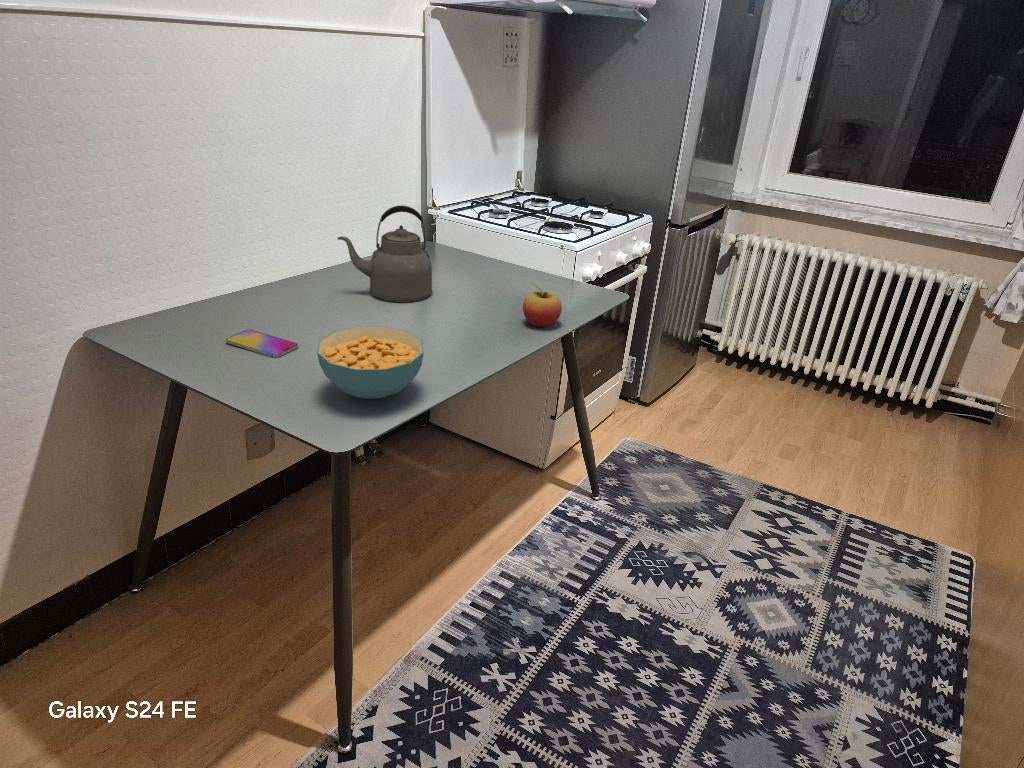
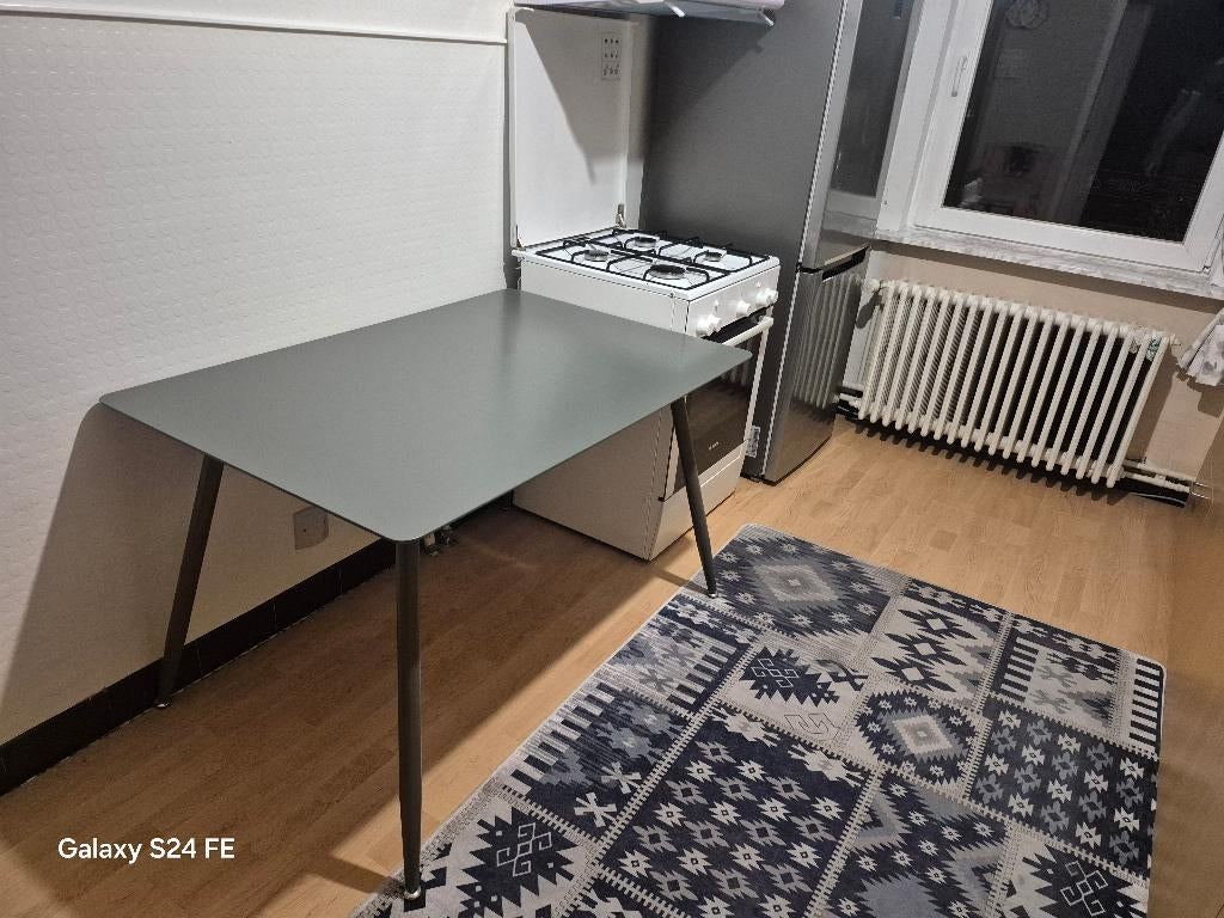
- cereal bowl (371, 369)
- smartphone (262, 343)
- kettle (385, 250)
- fruit (542, 305)
